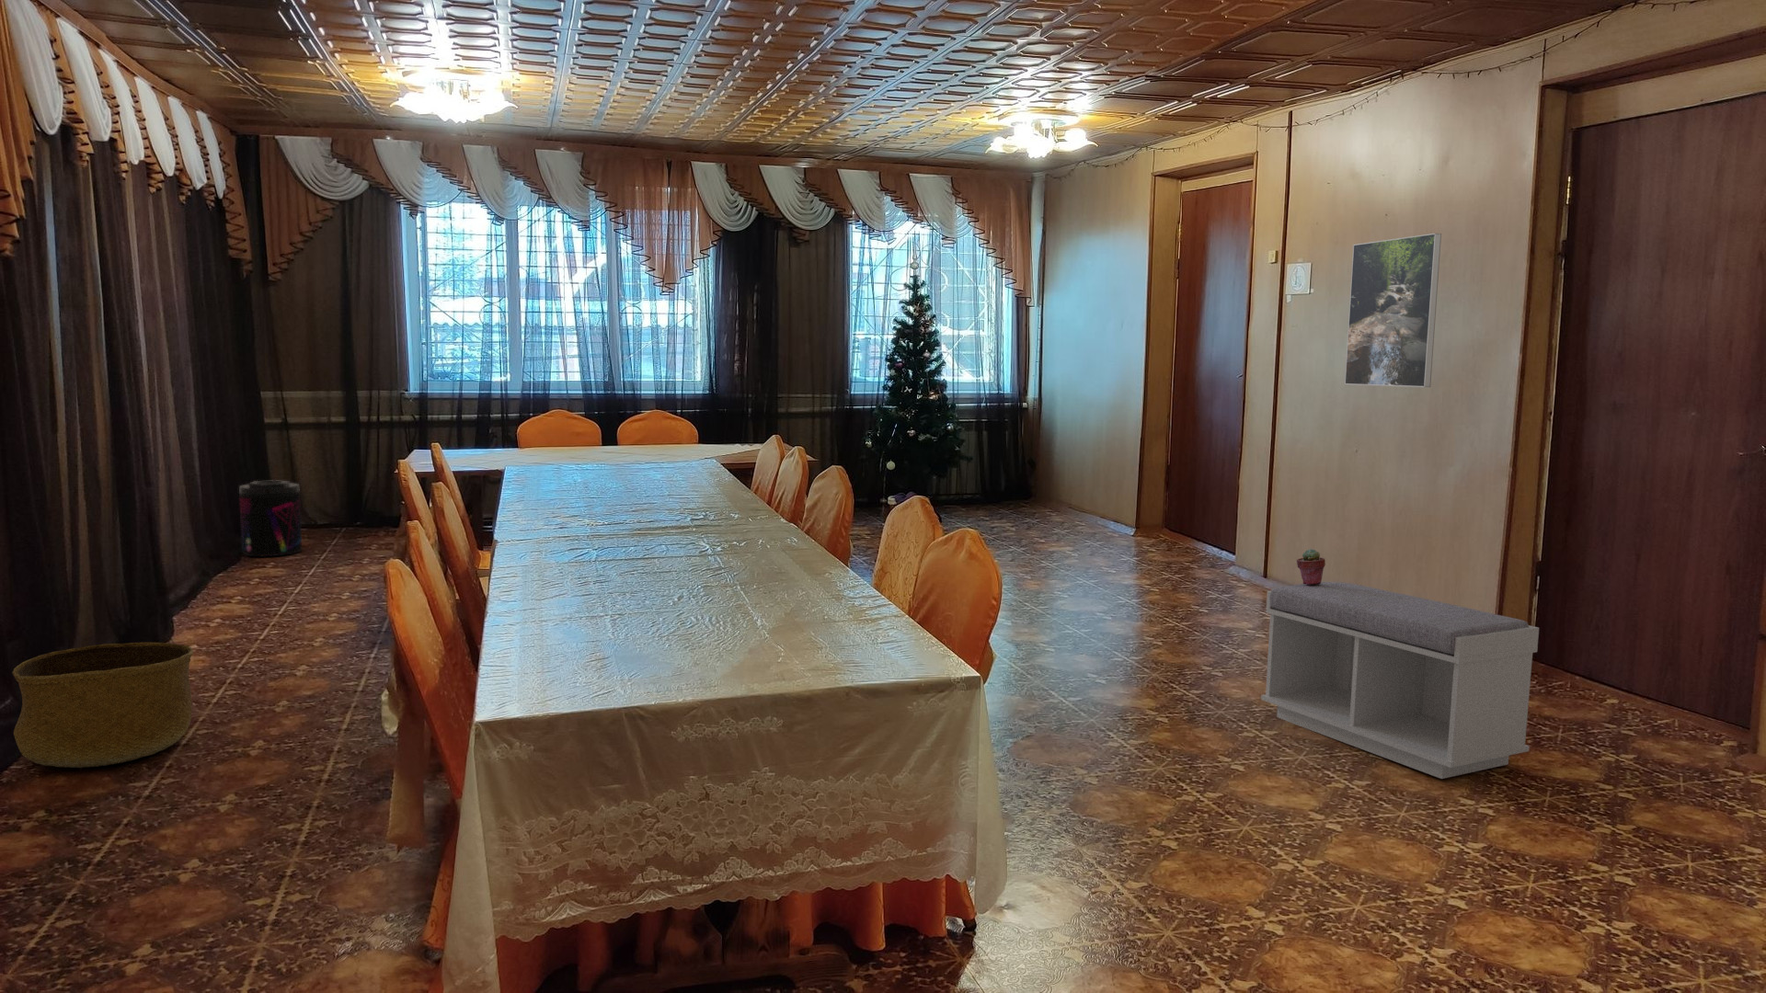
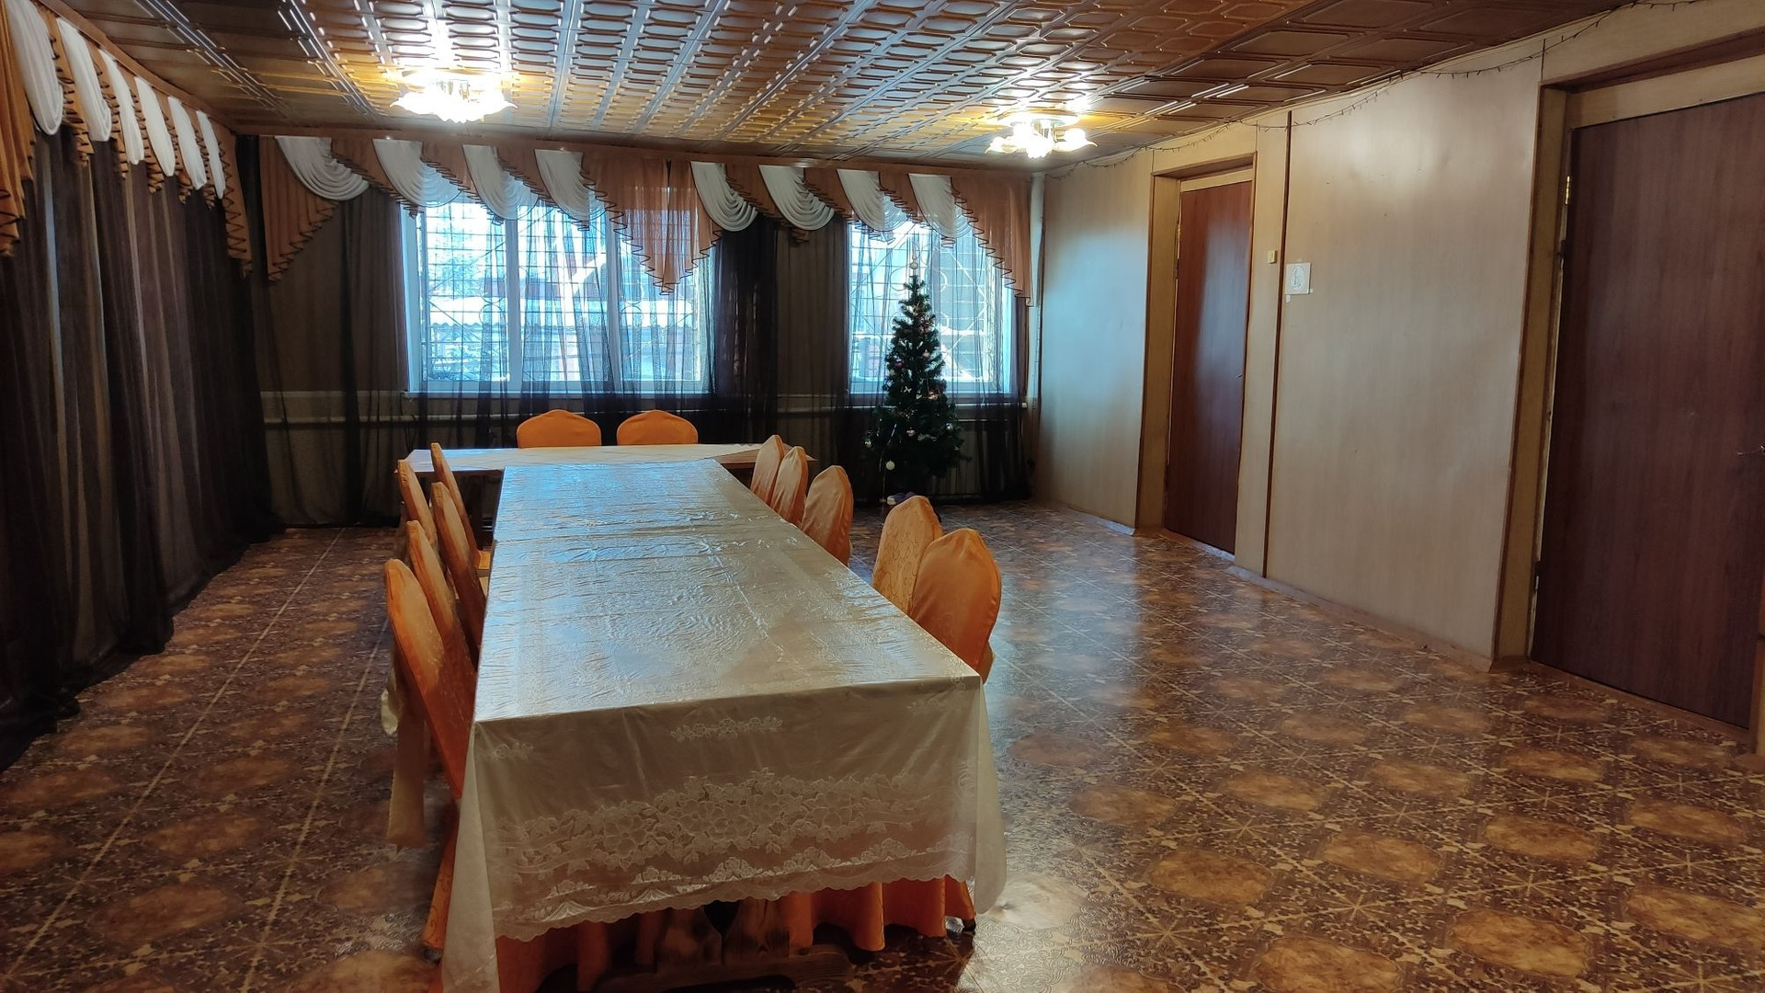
- basket (107, 702)
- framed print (1390, 313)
- bench (1388, 669)
- supplement container (270, 517)
- potted succulent (1312, 566)
